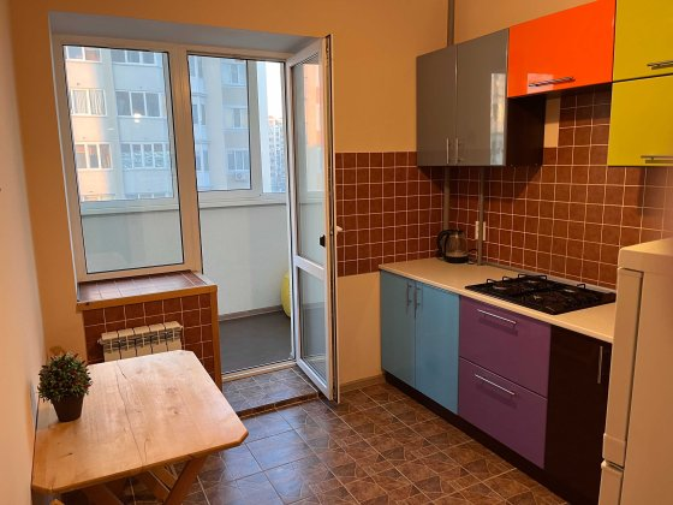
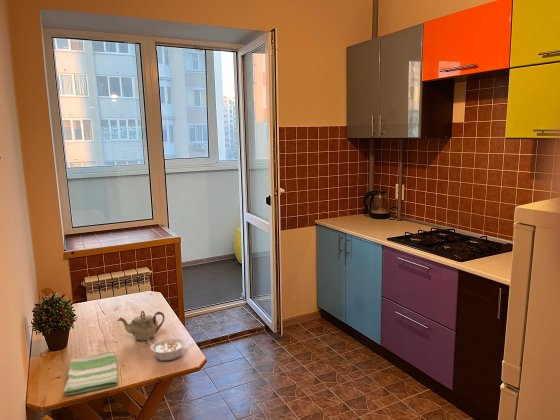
+ dish towel (92, 371)
+ teapot (141, 324)
+ legume (167, 349)
